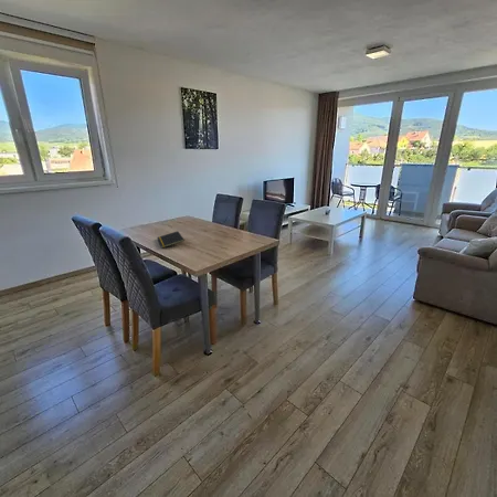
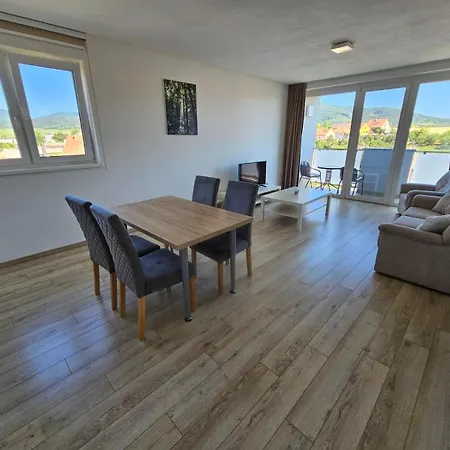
- notepad (170, 239)
